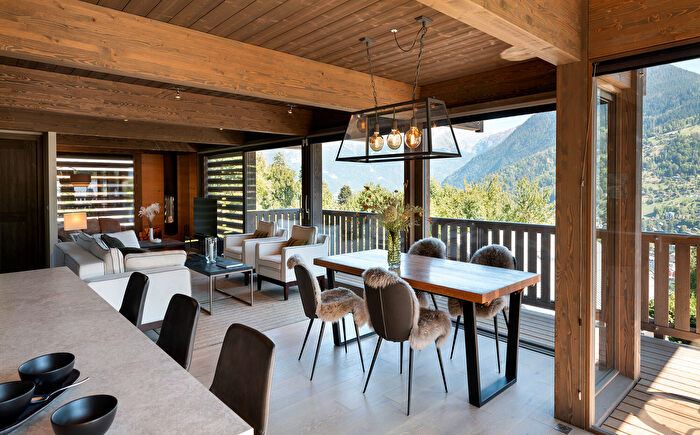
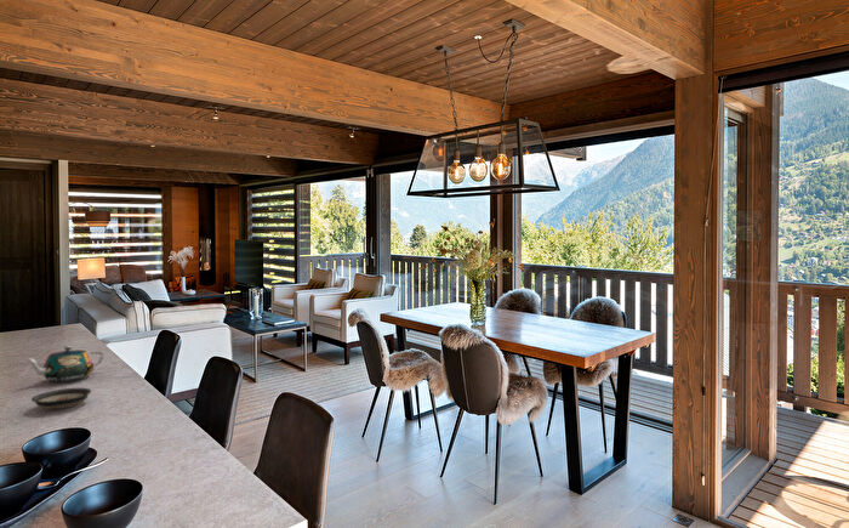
+ teapot (65, 363)
+ saucer (62, 399)
